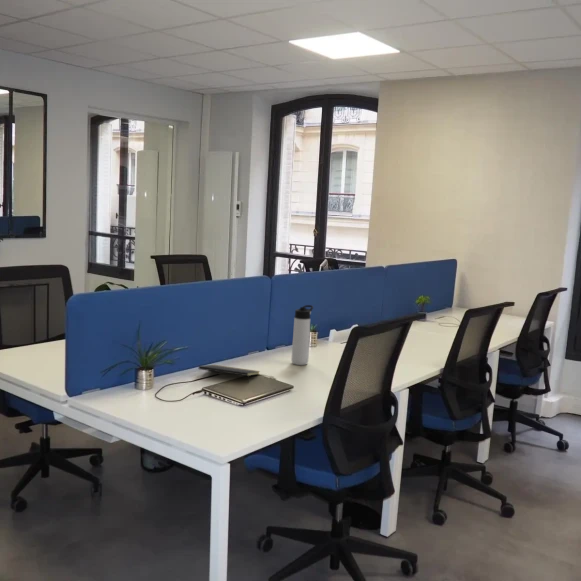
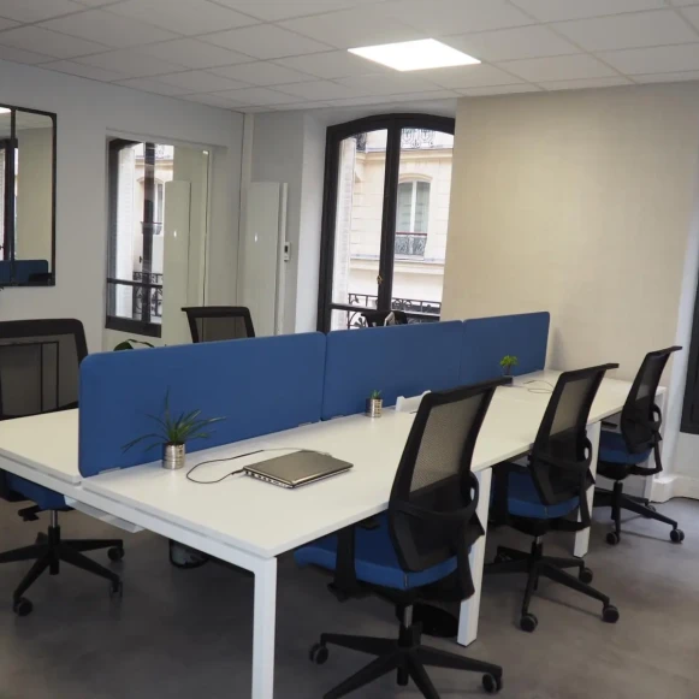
- notepad (229, 370)
- thermos bottle (303, 334)
